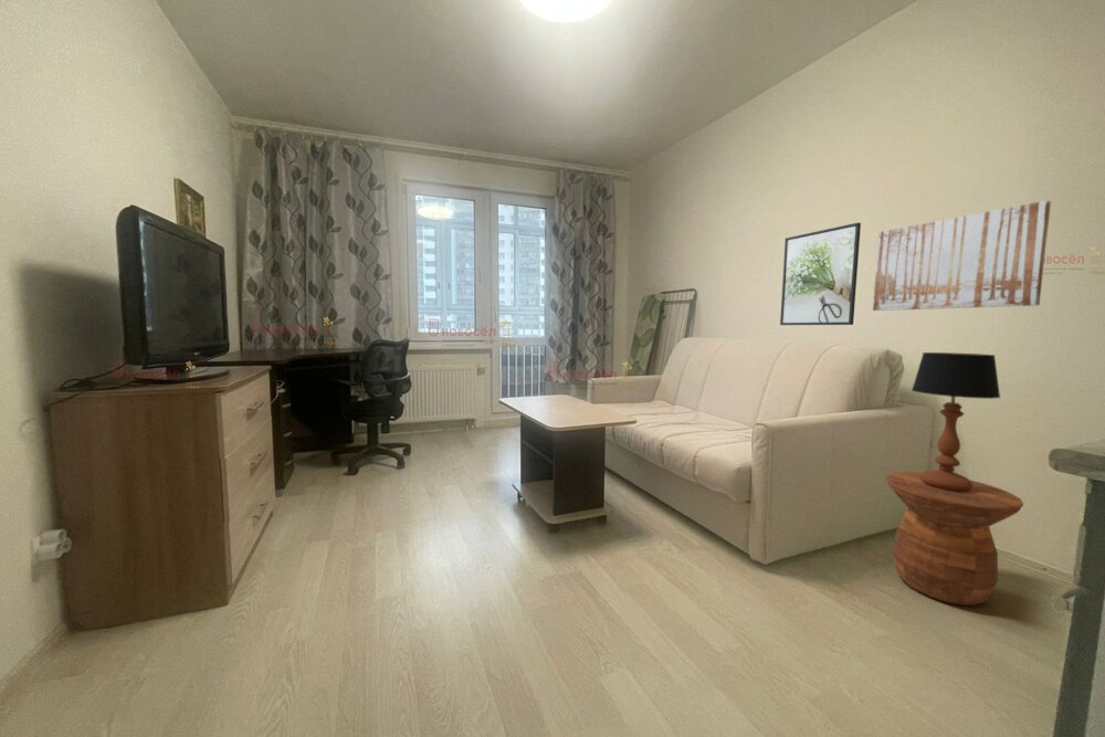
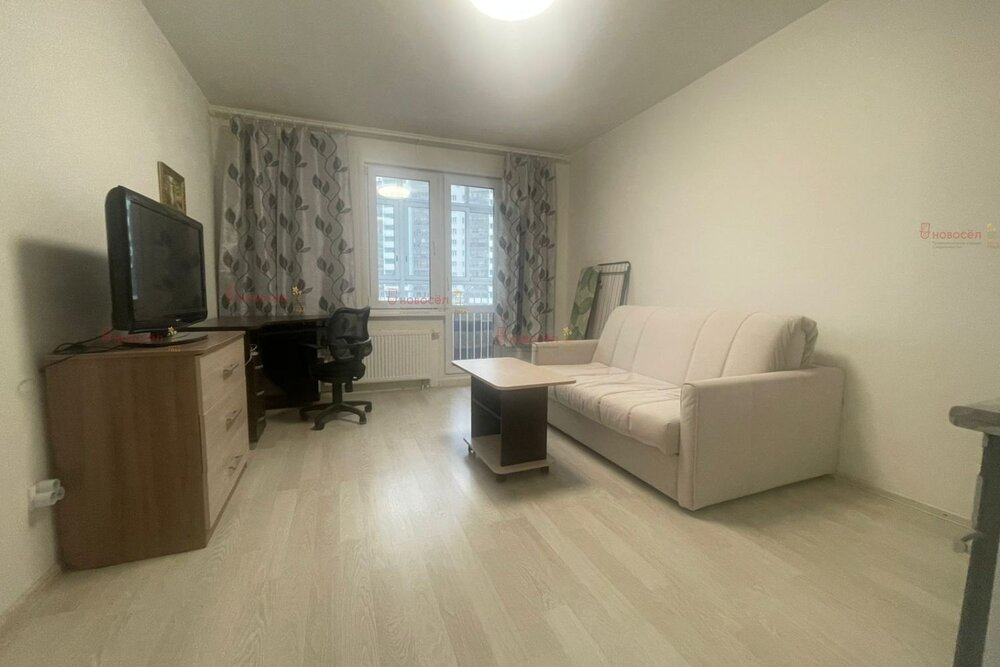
- table lamp (950, 420)
- wall art (948, 263)
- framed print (817, 278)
- side table (944, 537)
